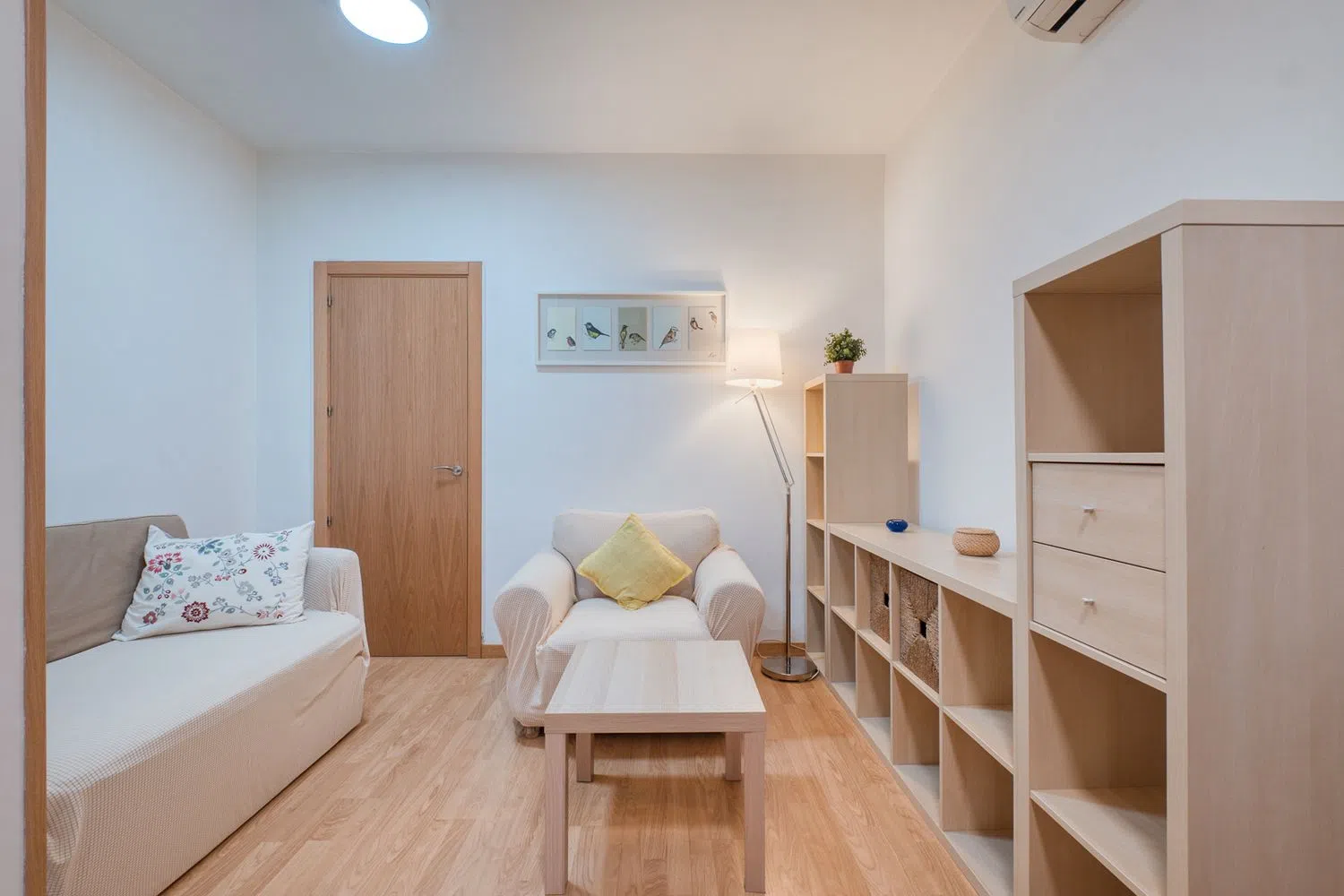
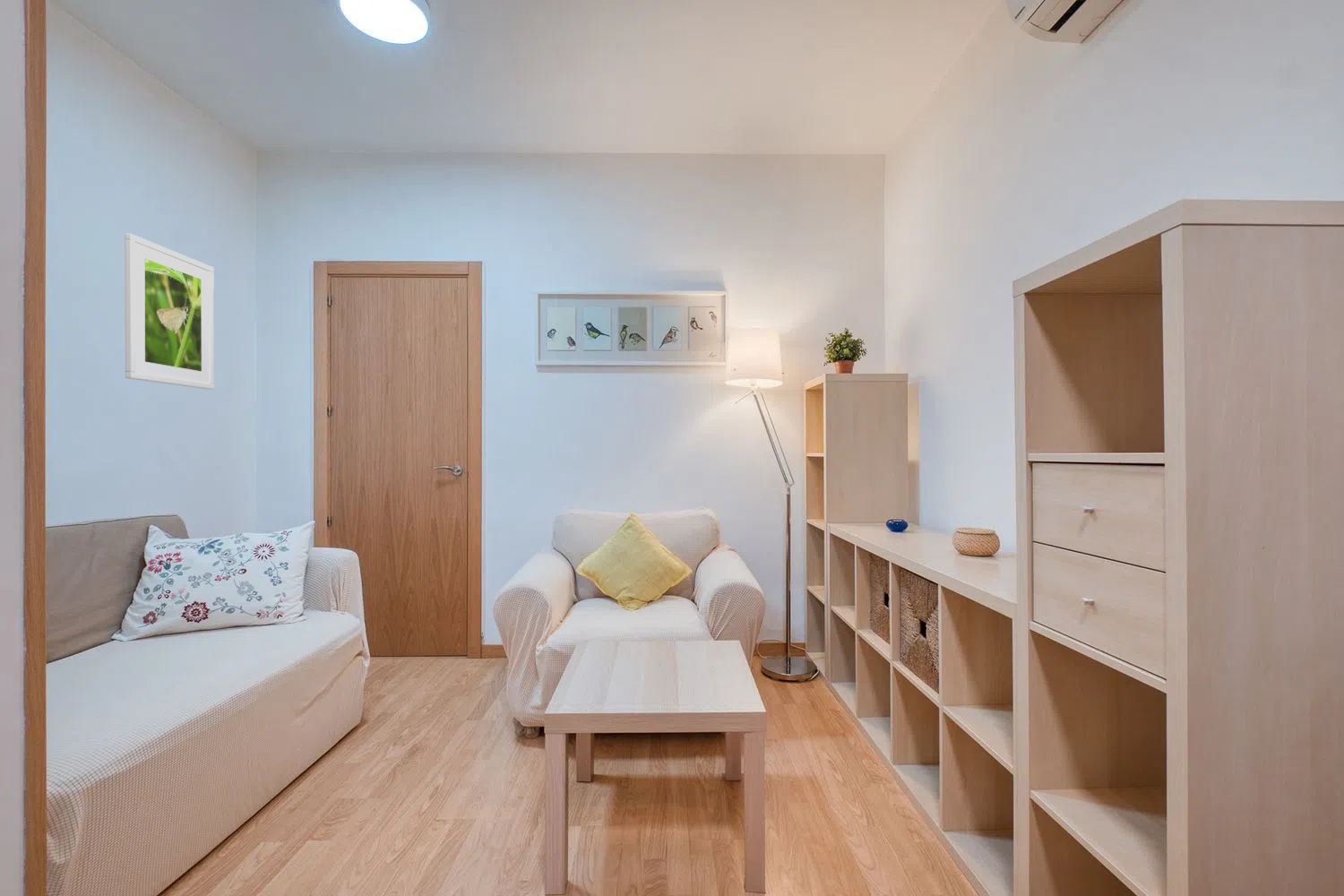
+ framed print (173, 317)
